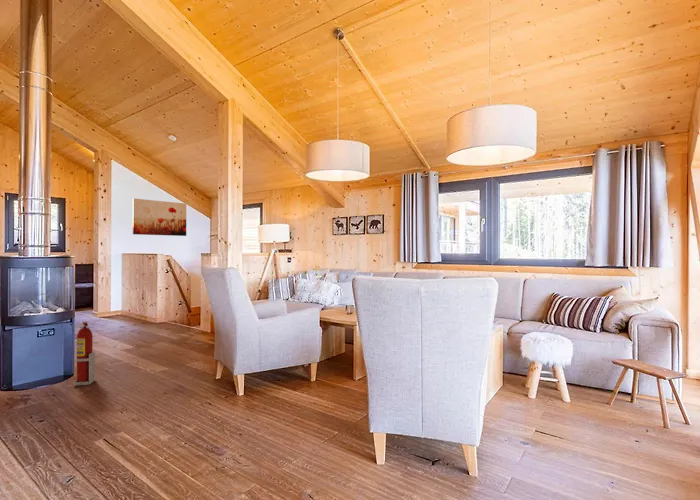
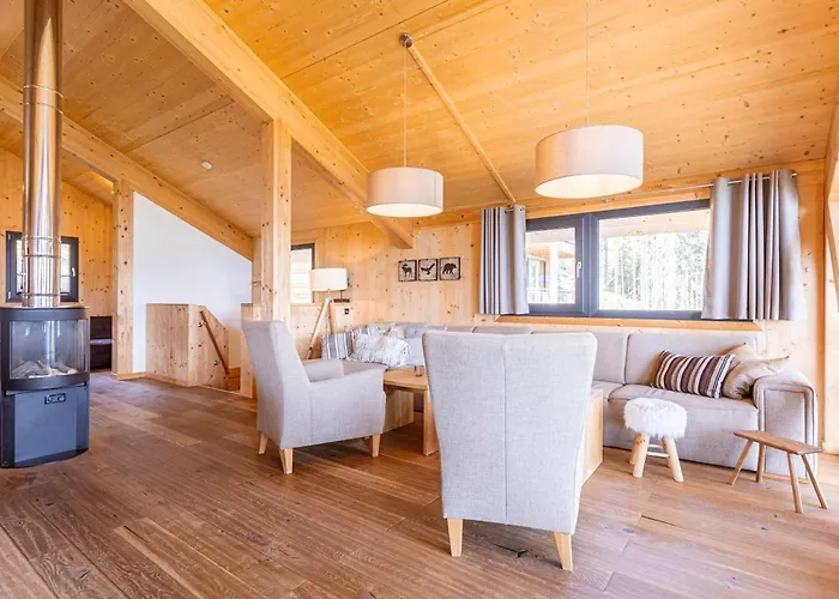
- fire extinguisher (84, 352)
- wall art (160, 218)
